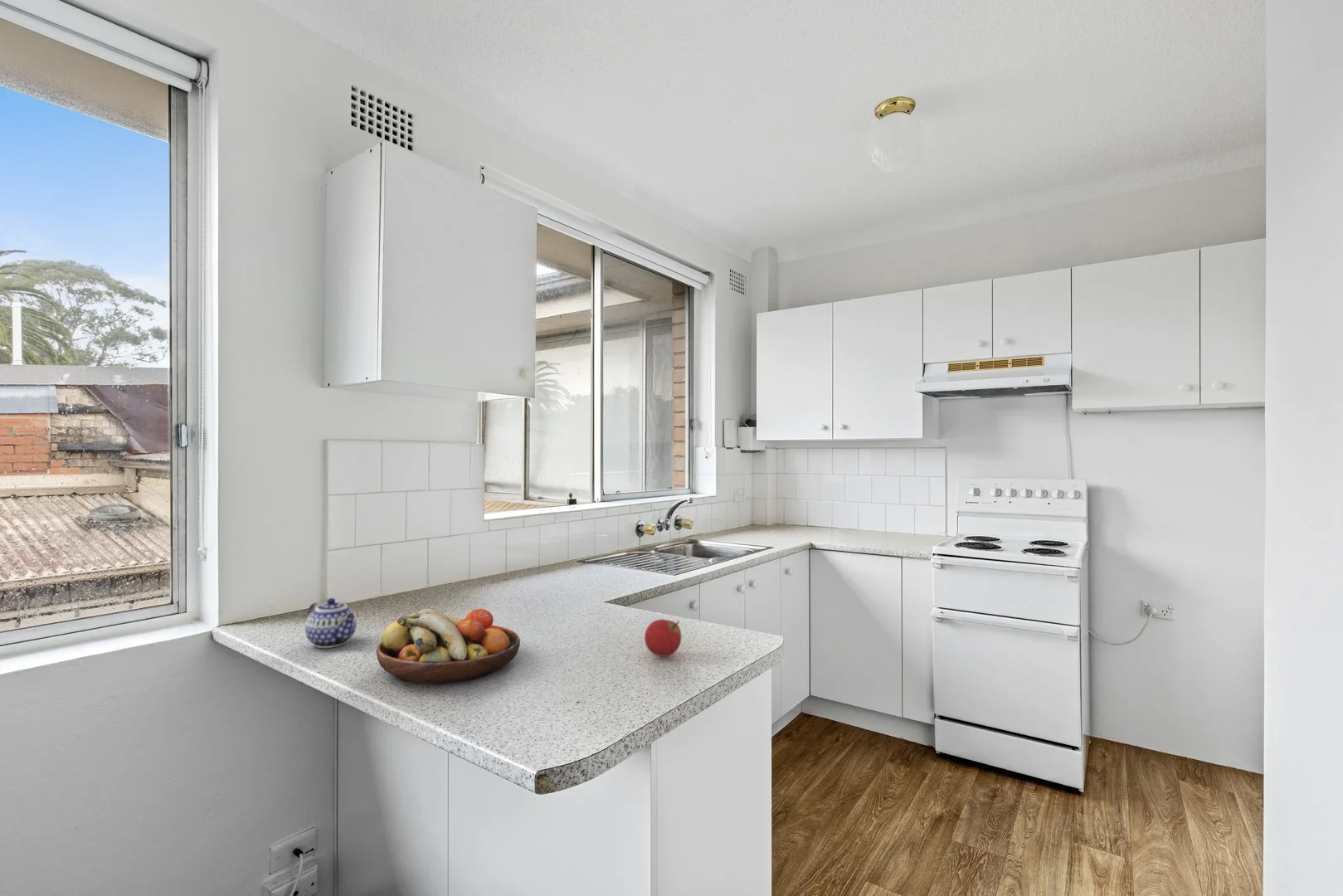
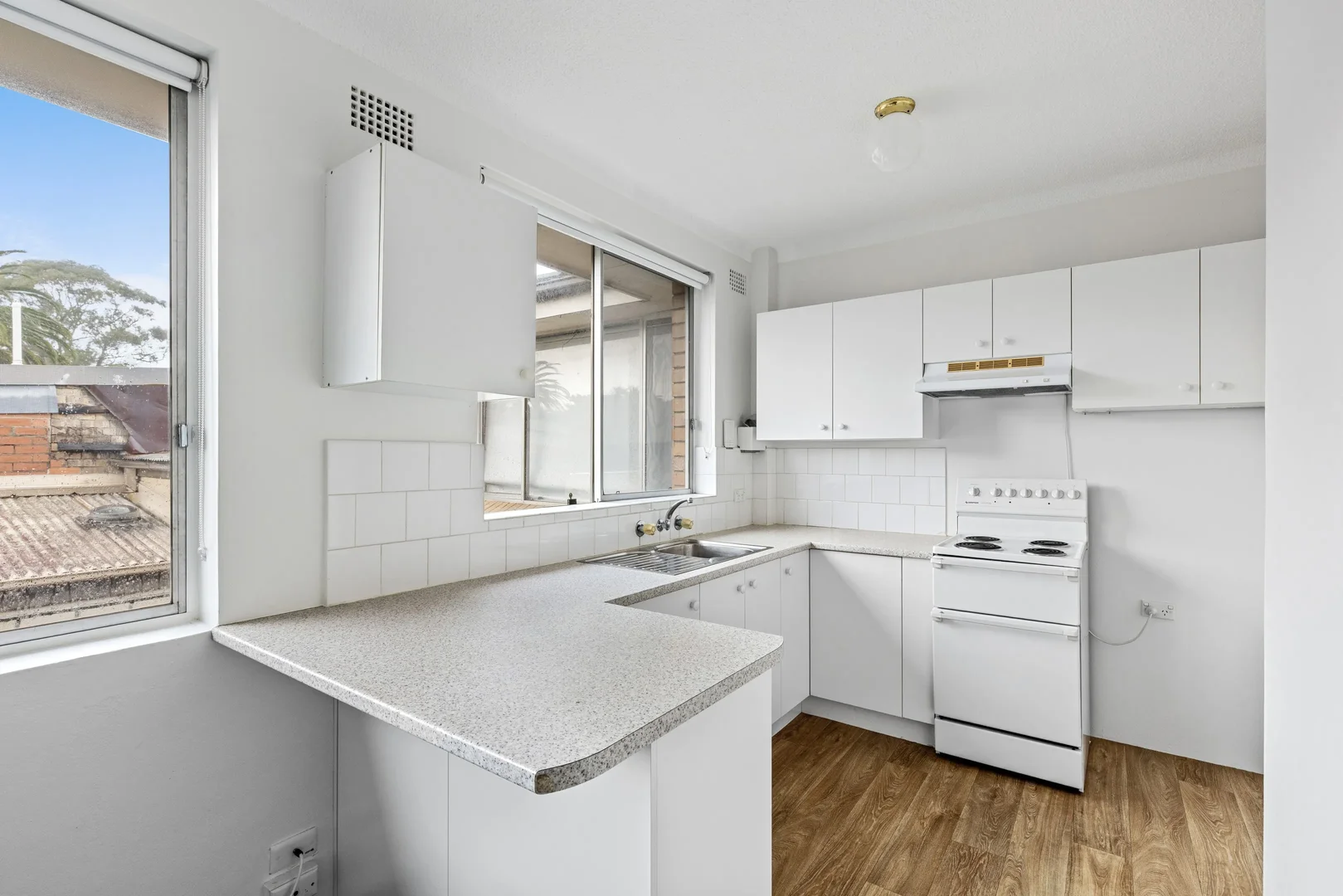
- teapot (331, 621)
- fruit (663, 637)
- fruit bowl (450, 636)
